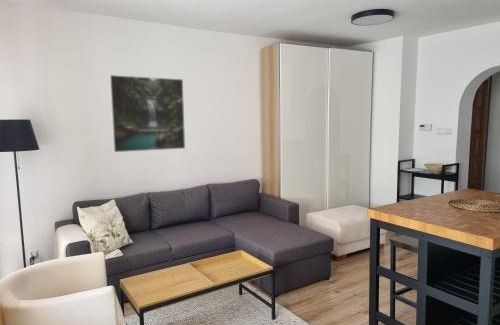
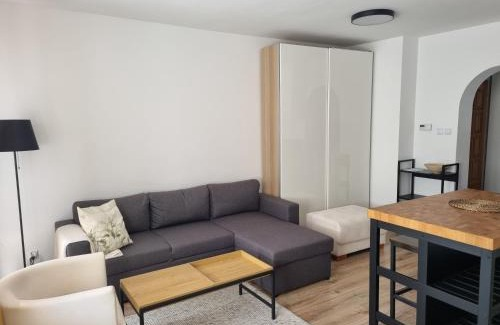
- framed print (149, 114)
